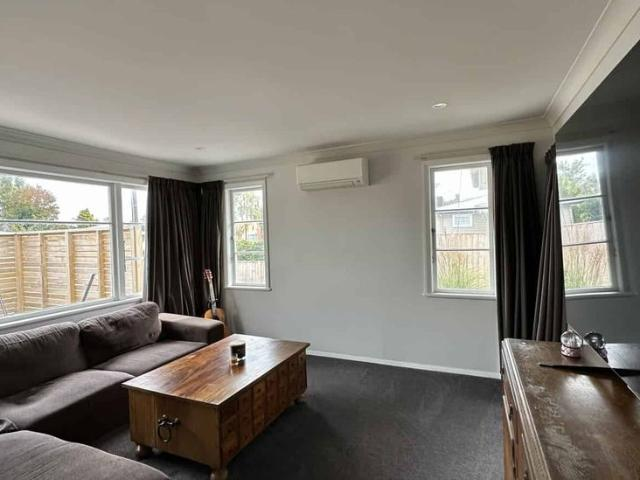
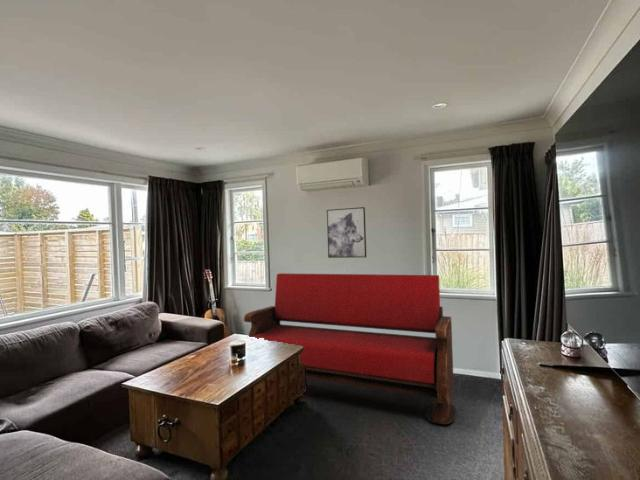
+ bench (343, 336)
+ wall art (346, 233)
